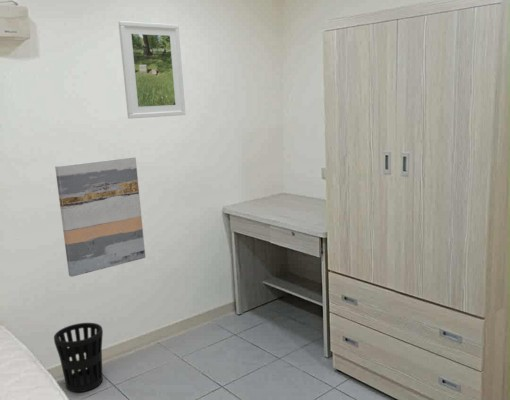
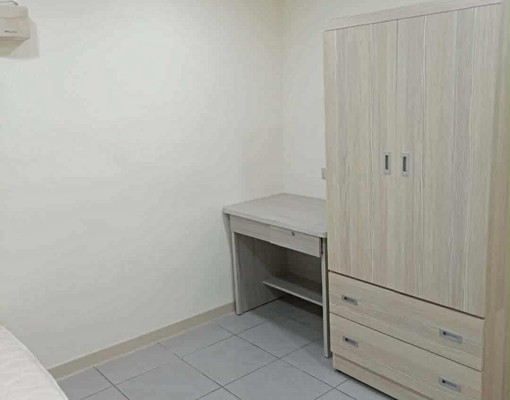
- wastebasket (81, 357)
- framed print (153, 70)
- wall art (103, 214)
